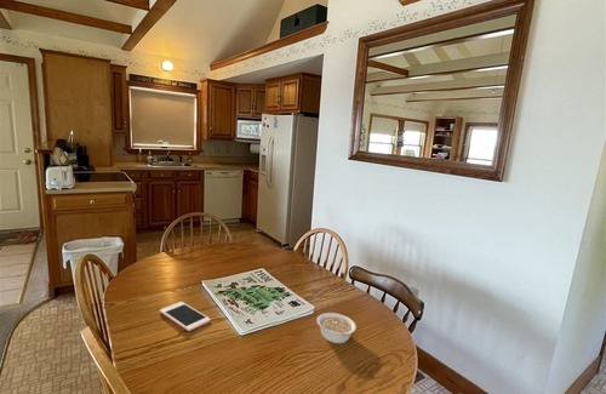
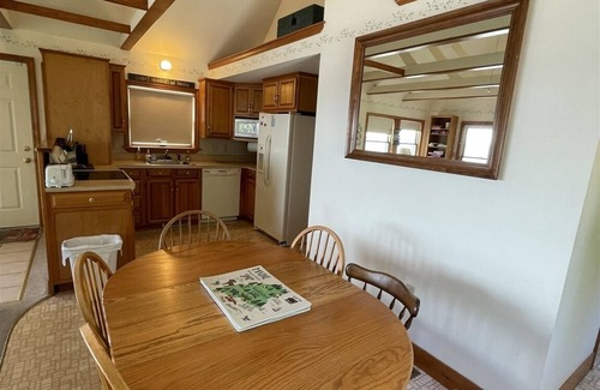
- cell phone (184, 315)
- legume (337, 329)
